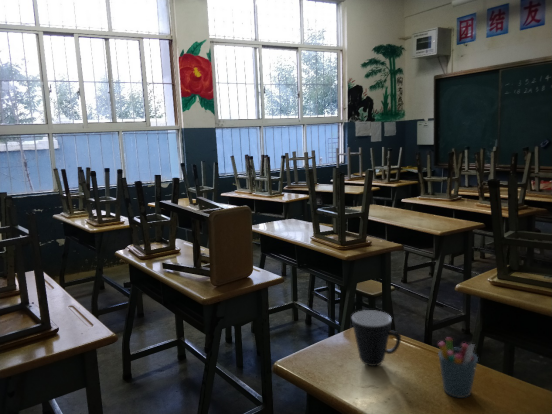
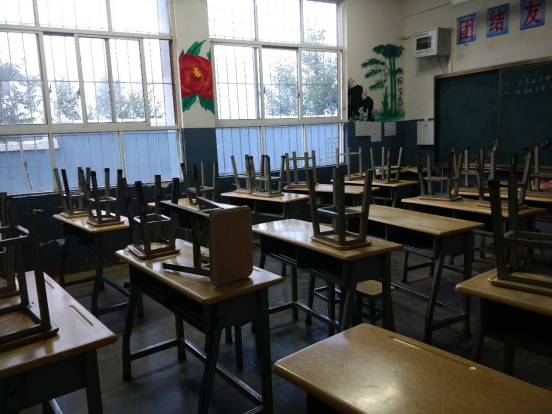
- pen holder (457, 363)
- mug (376, 341)
